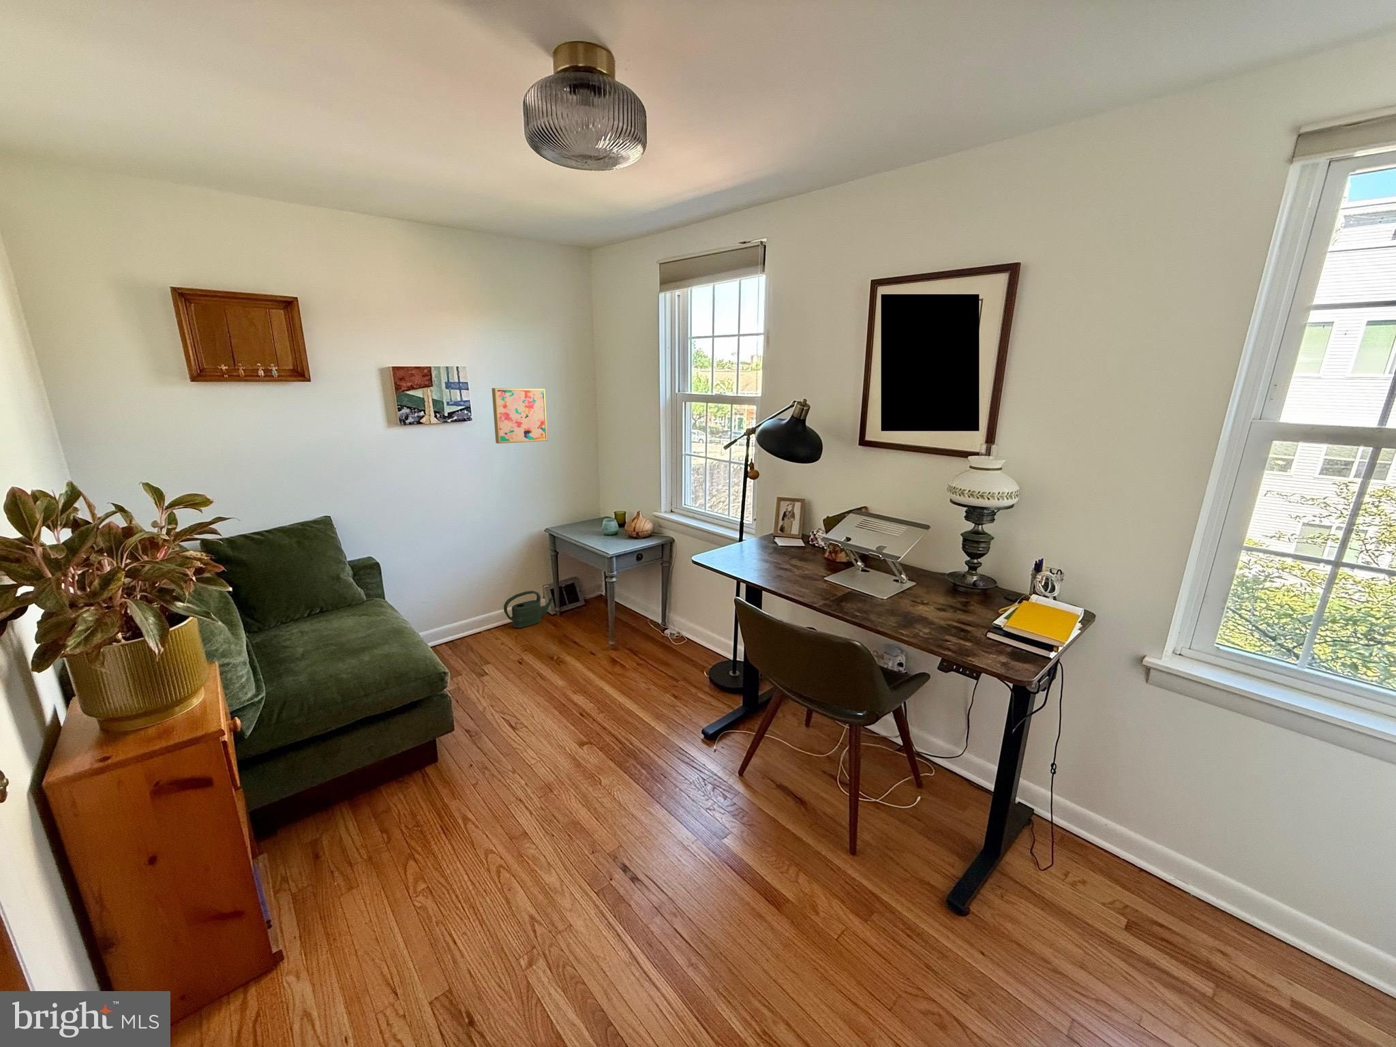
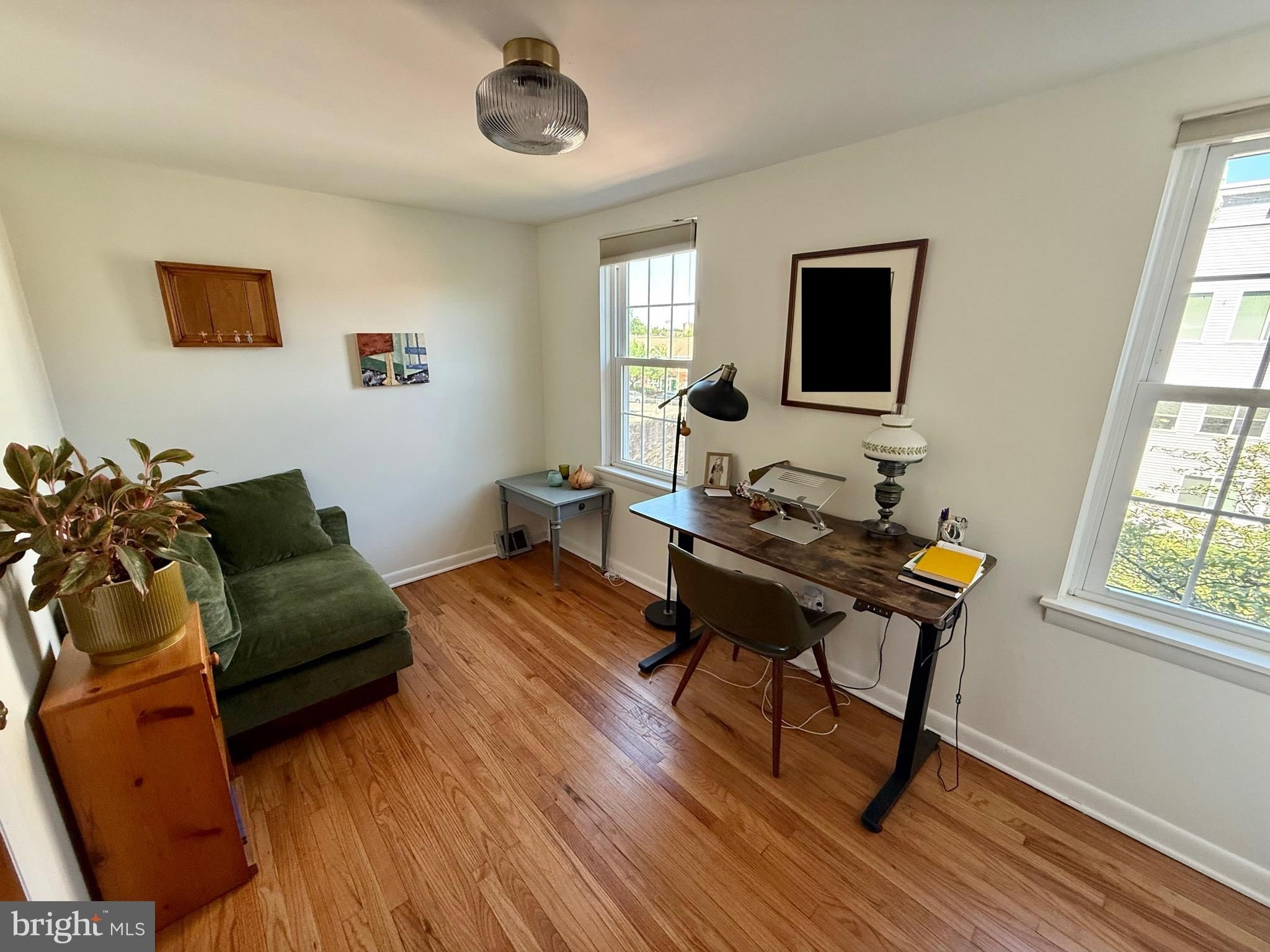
- watering can (532, 606)
- wall art (521, 415)
